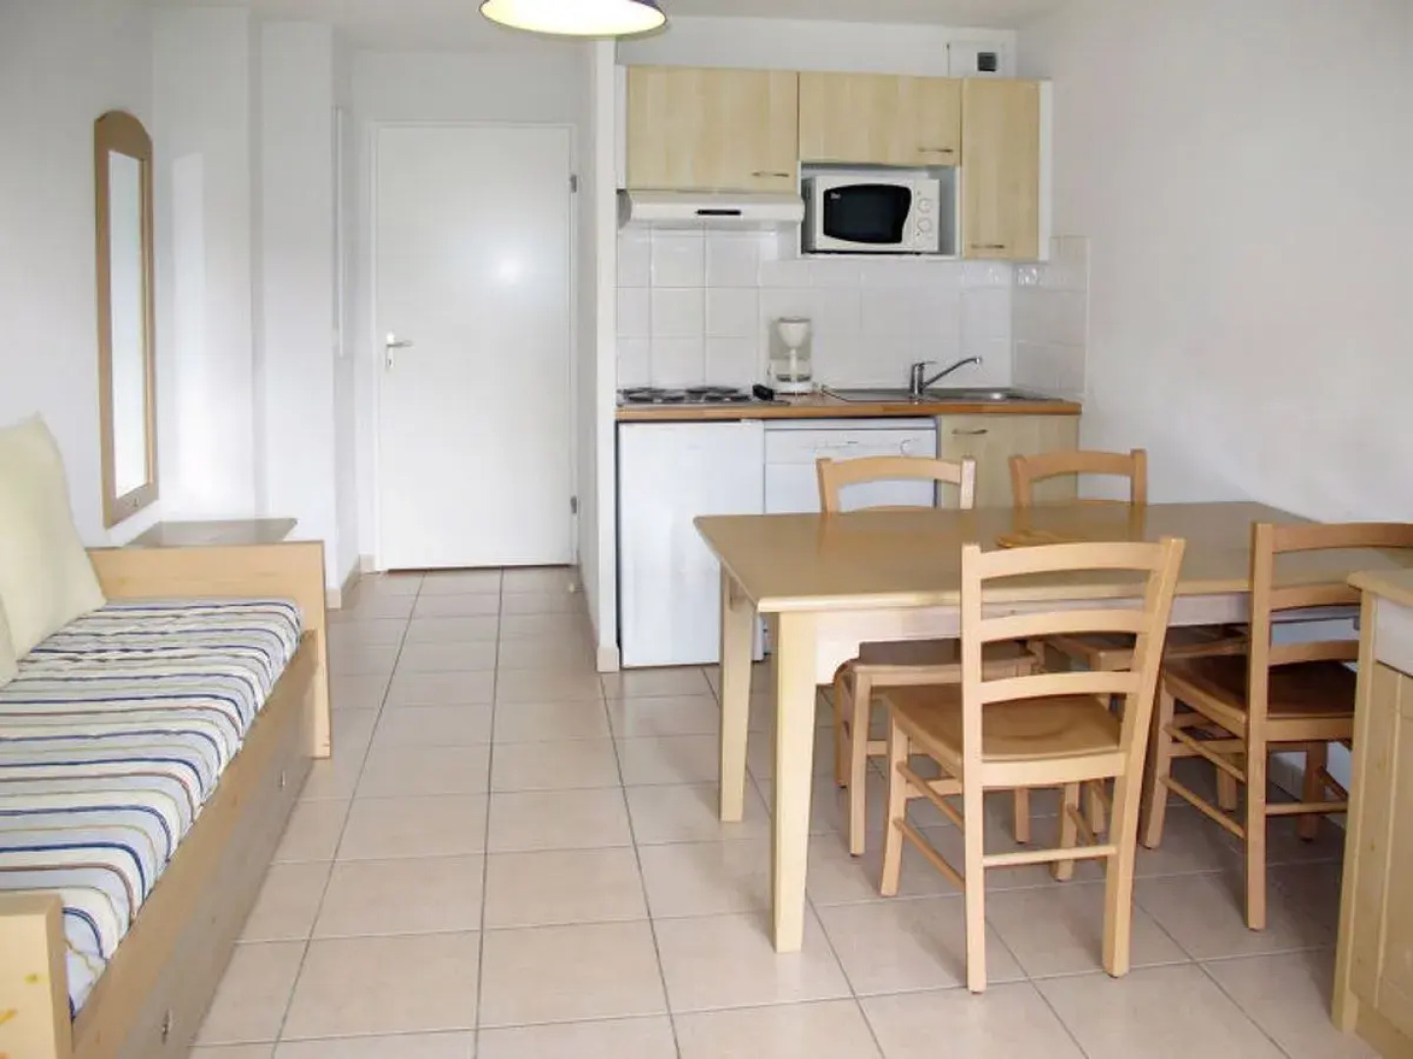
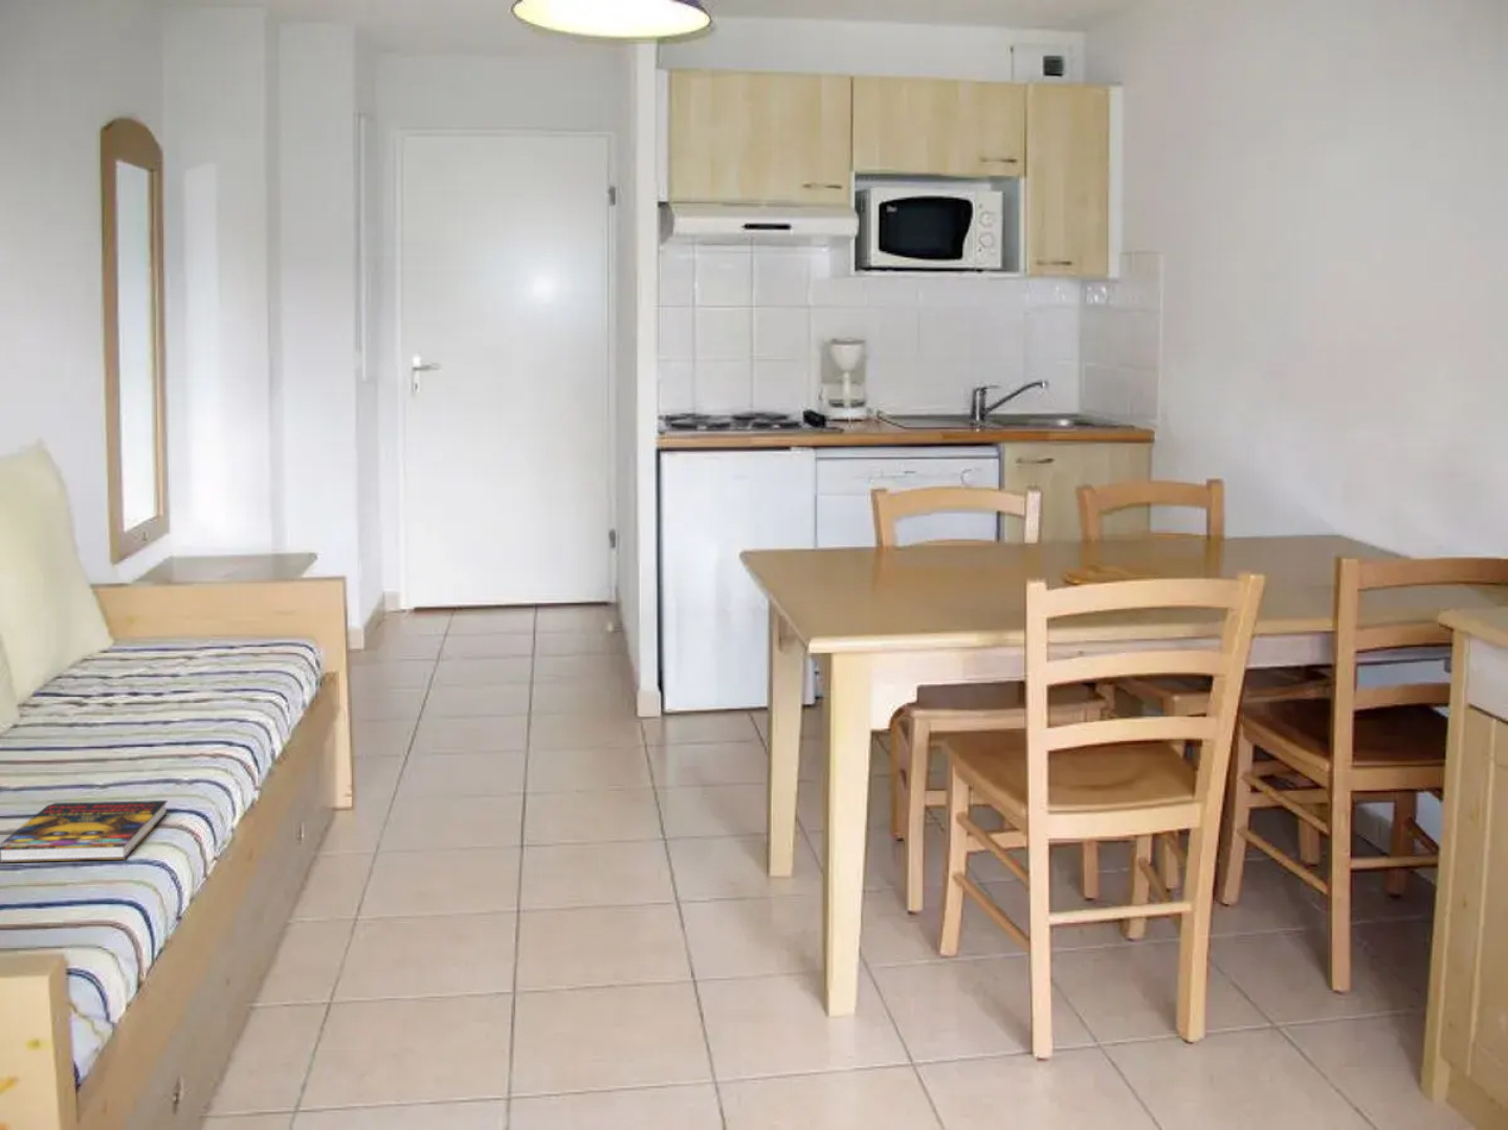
+ book (84, 829)
